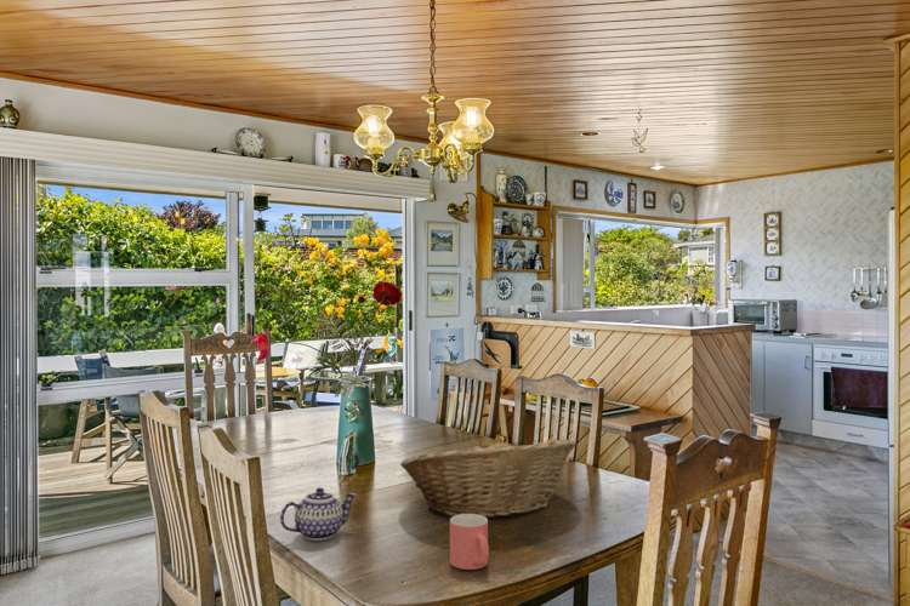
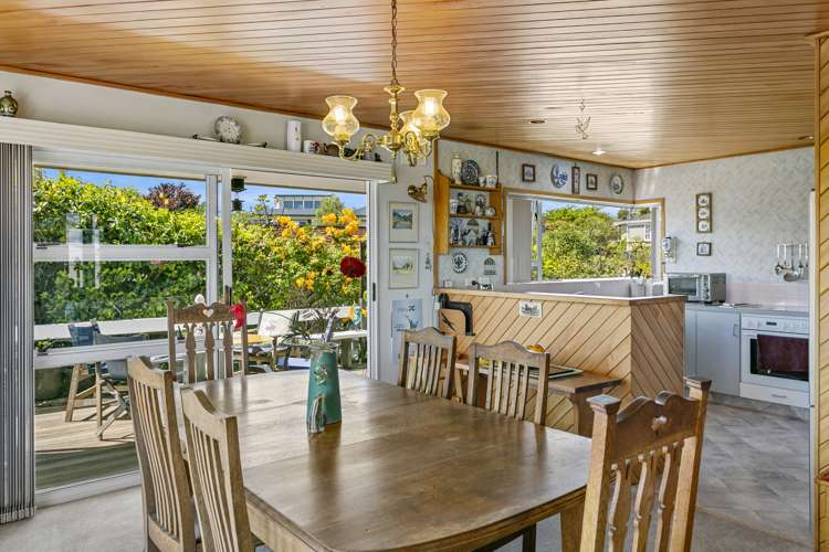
- fruit basket (489, 468)
- teapot (319, 511)
- mug (472, 543)
